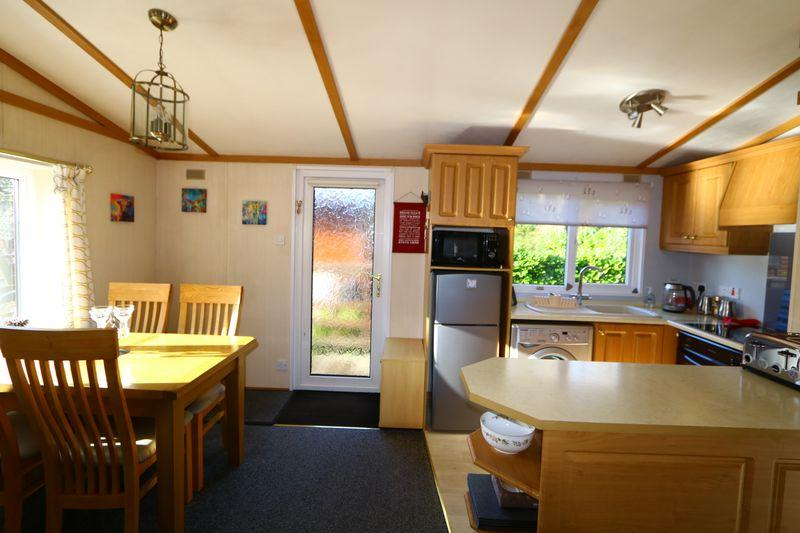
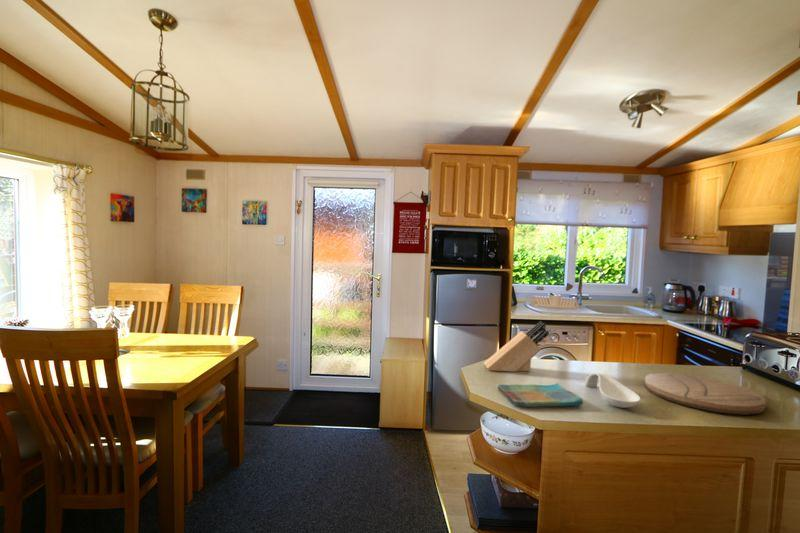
+ knife block (516, 344)
+ spoon rest (609, 388)
+ cutting board (700, 391)
+ dish towel (538, 394)
